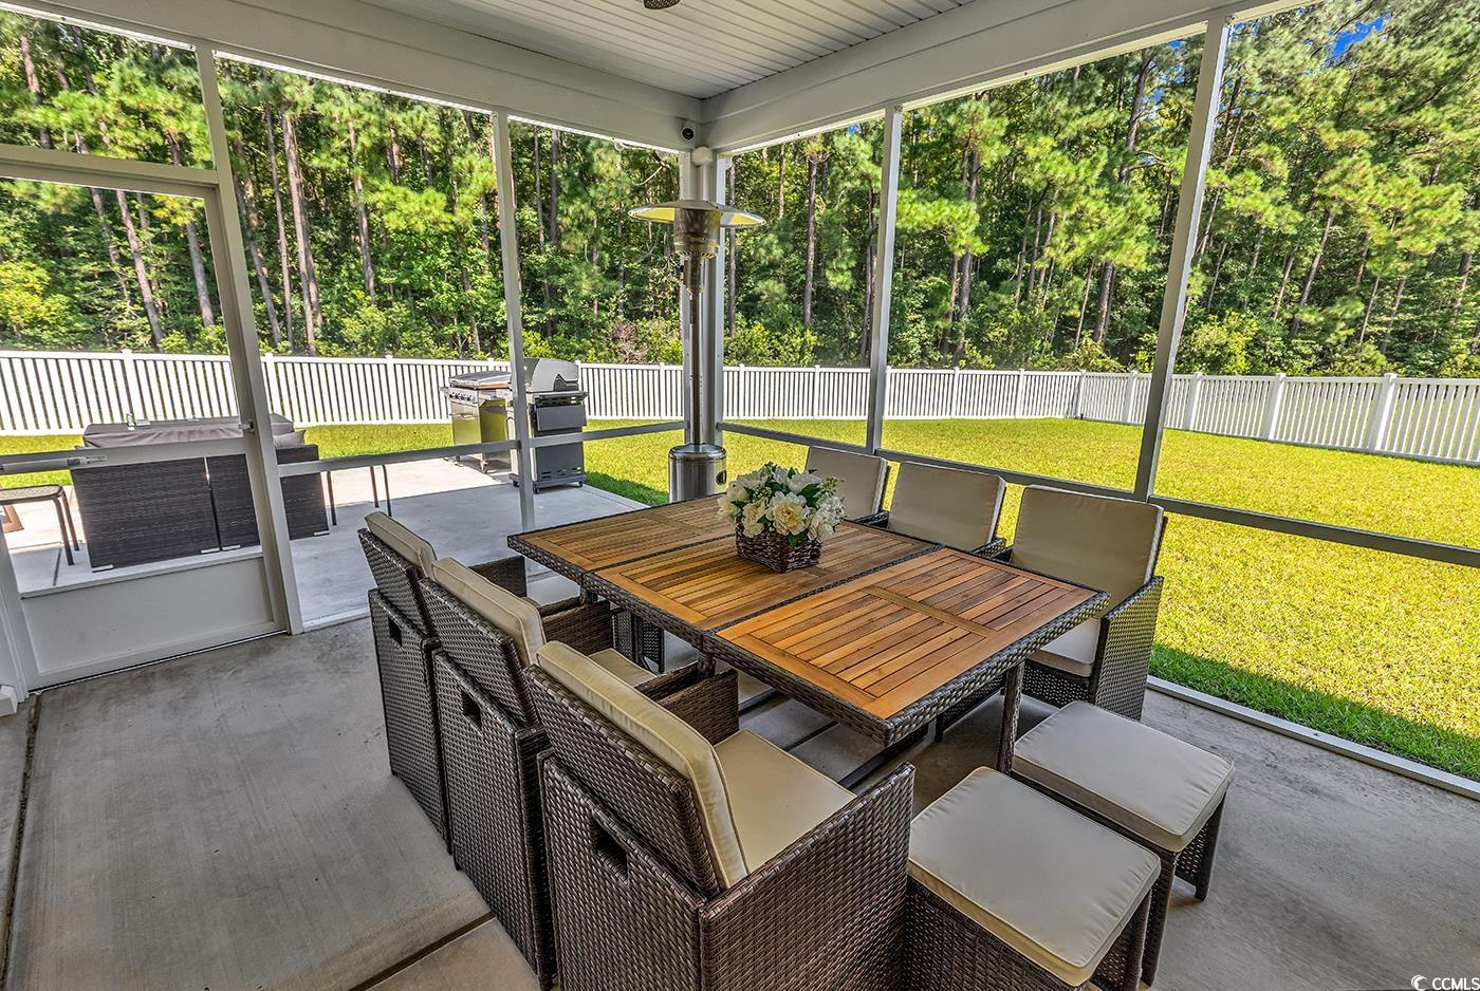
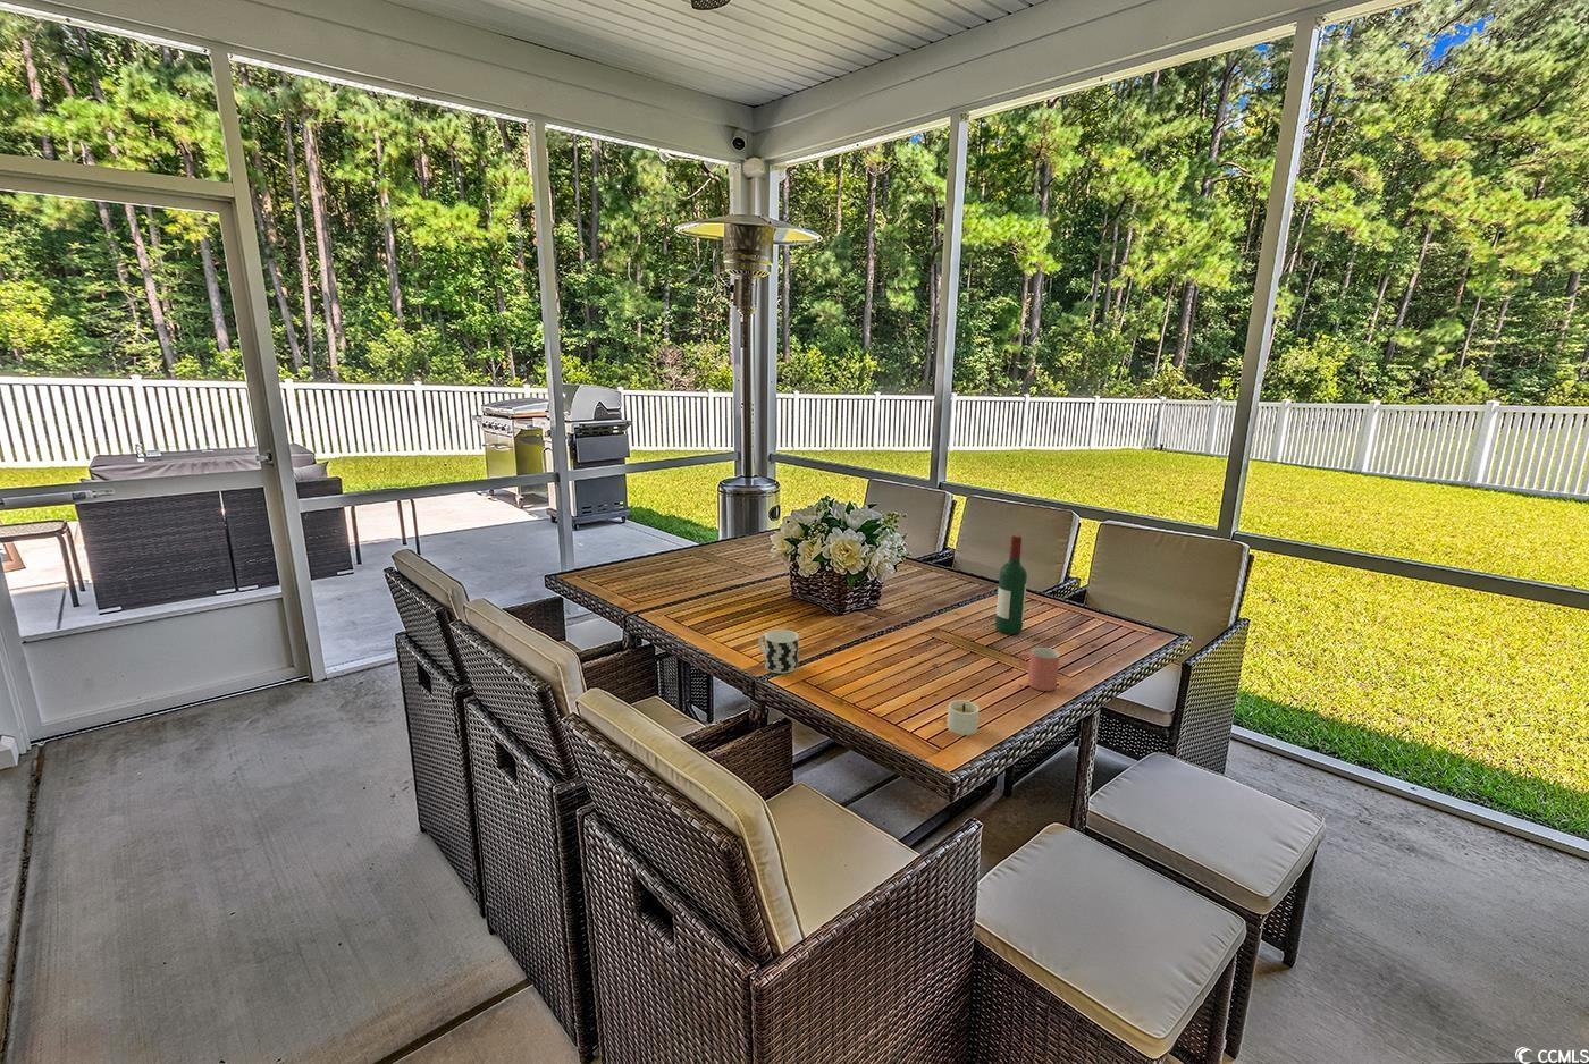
+ cup (777, 648)
+ candle (956, 714)
+ cup (1037, 667)
+ wine bottle (1012, 583)
